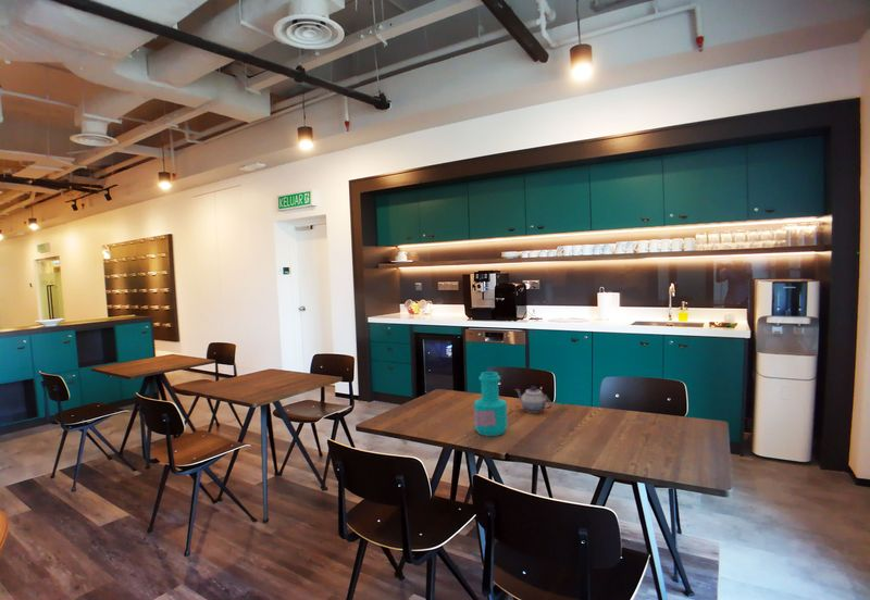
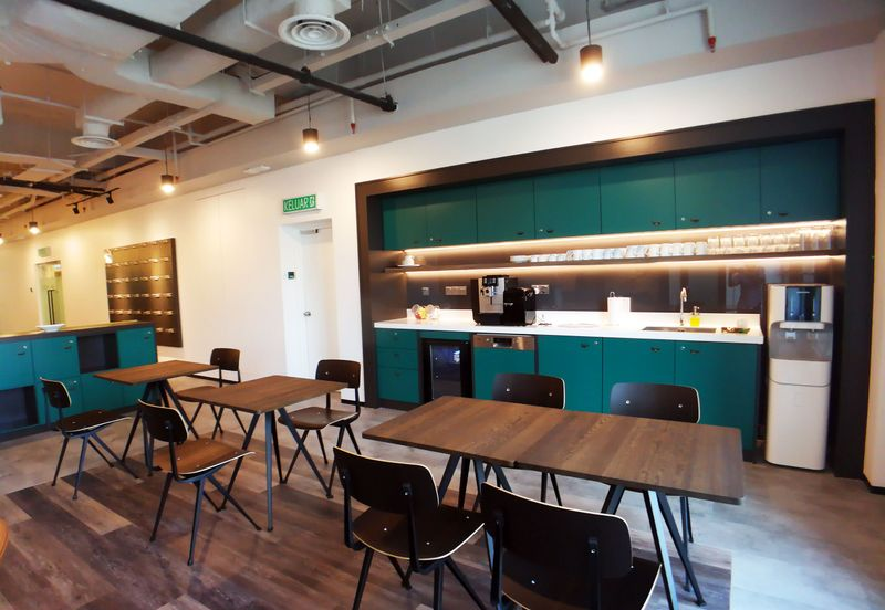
- teapot (533, 398)
- bottle (489, 402)
